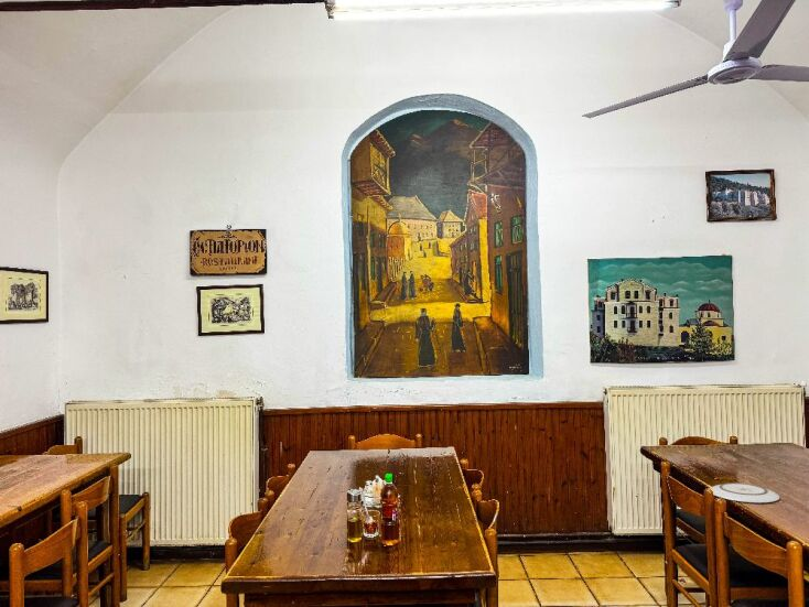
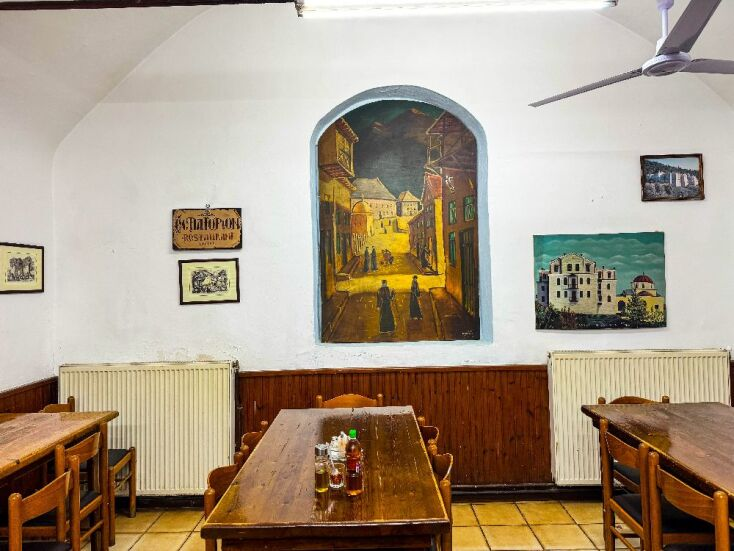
- plate (743, 490)
